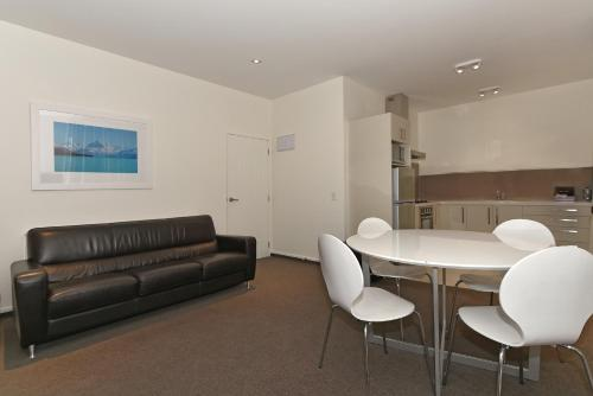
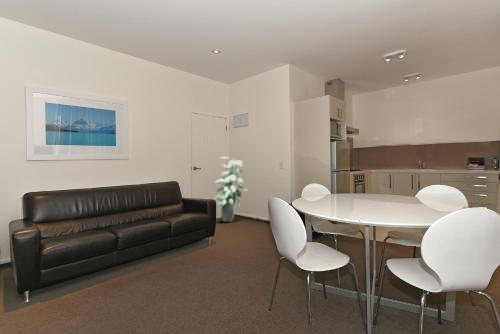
+ indoor plant (229, 188)
